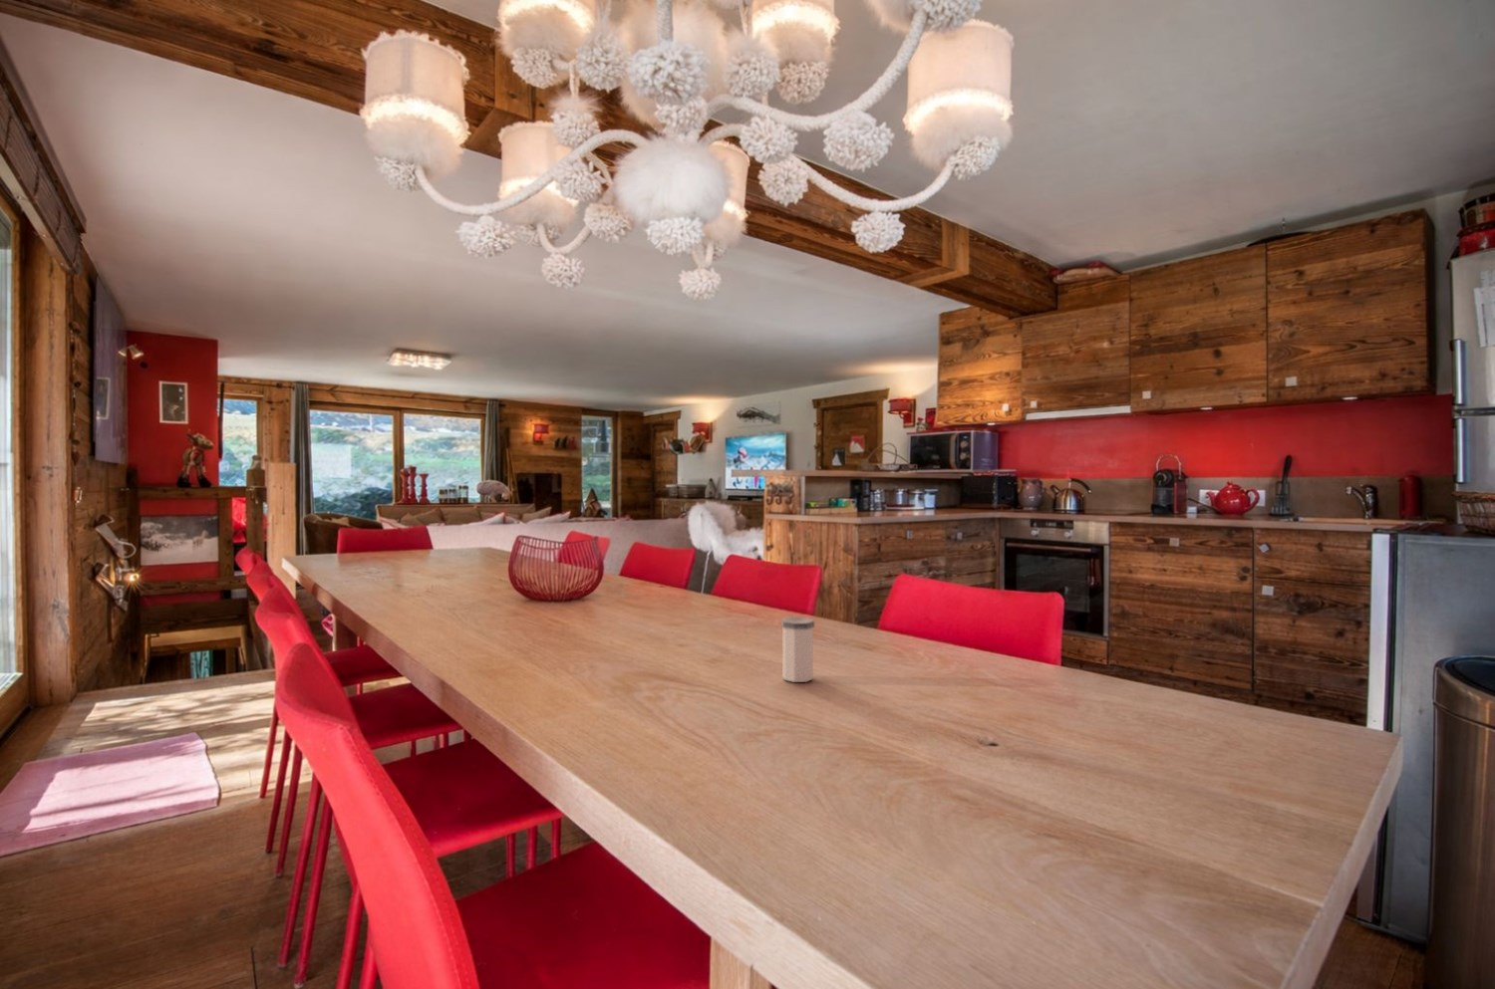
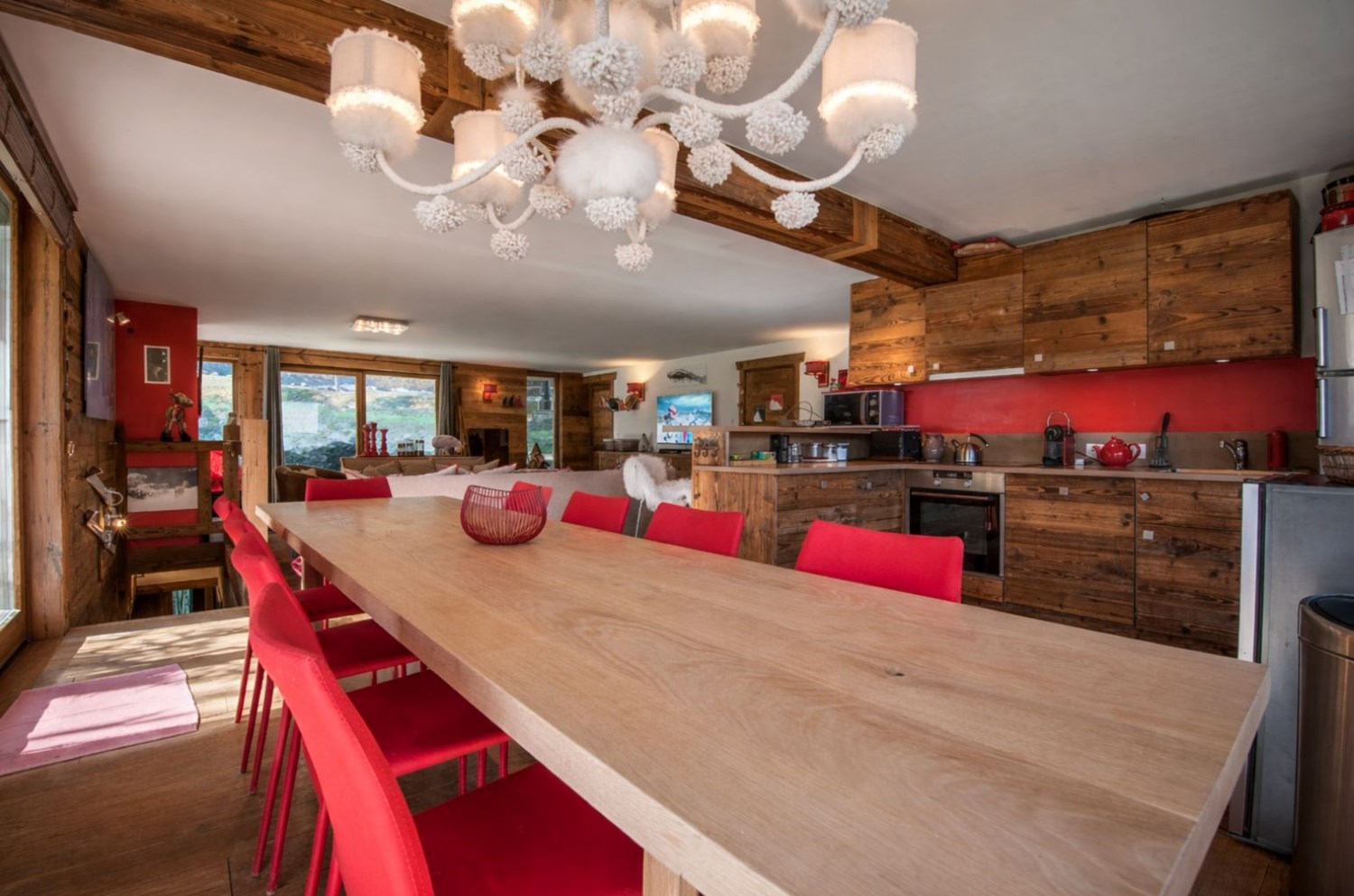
- salt shaker (797, 648)
